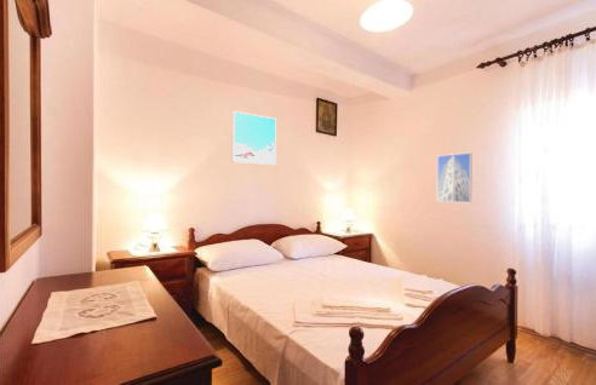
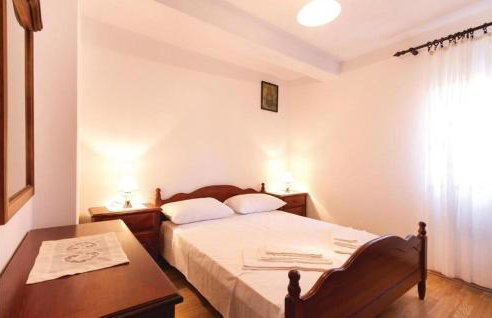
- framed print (453, 178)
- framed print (254, 139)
